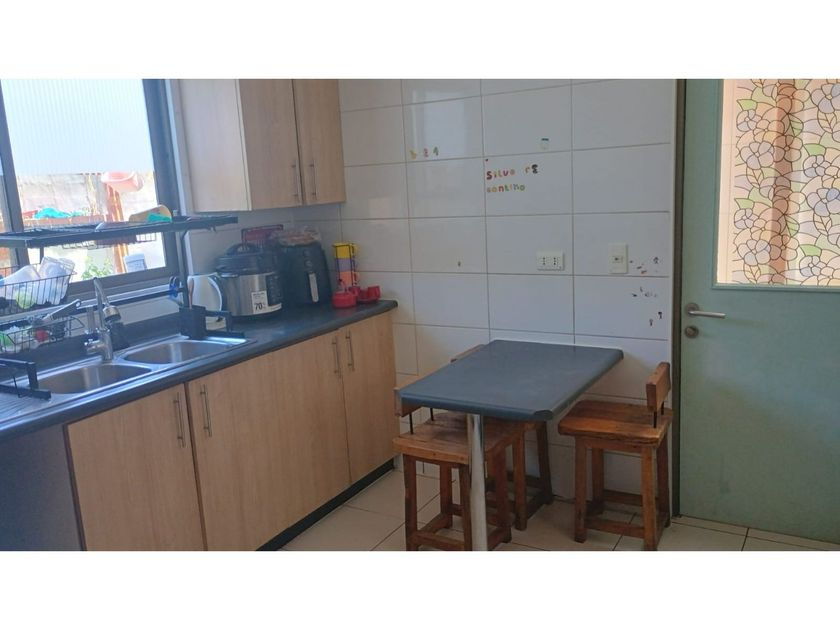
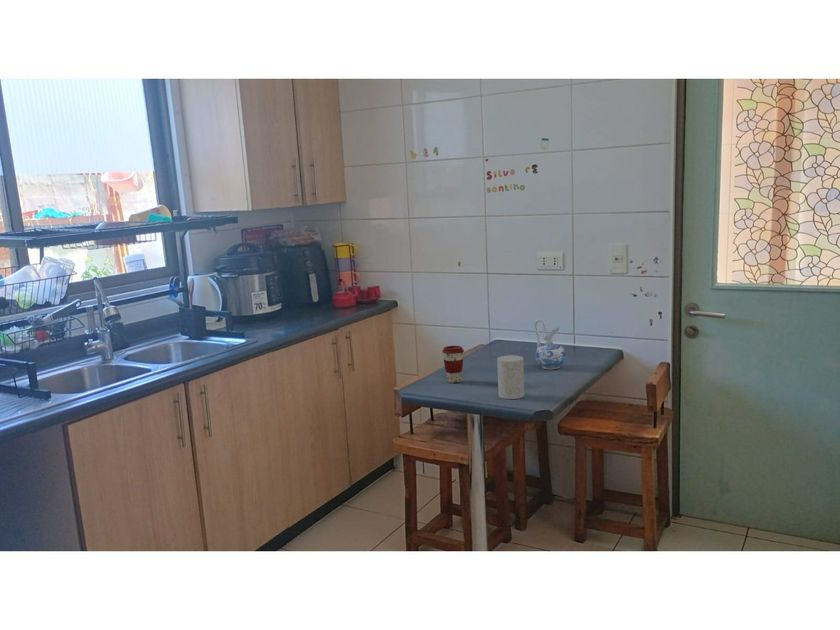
+ coffee cup (453, 364)
+ cup (510, 377)
+ ceramic pitcher (549, 343)
